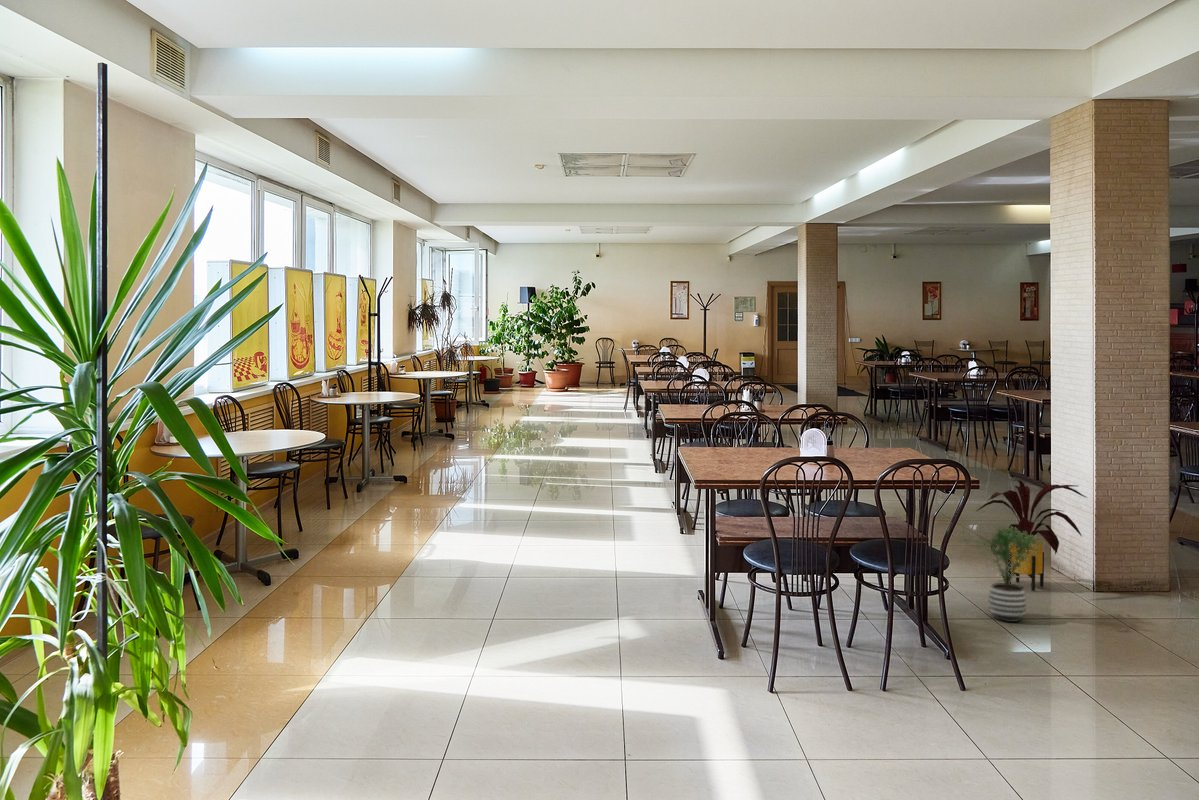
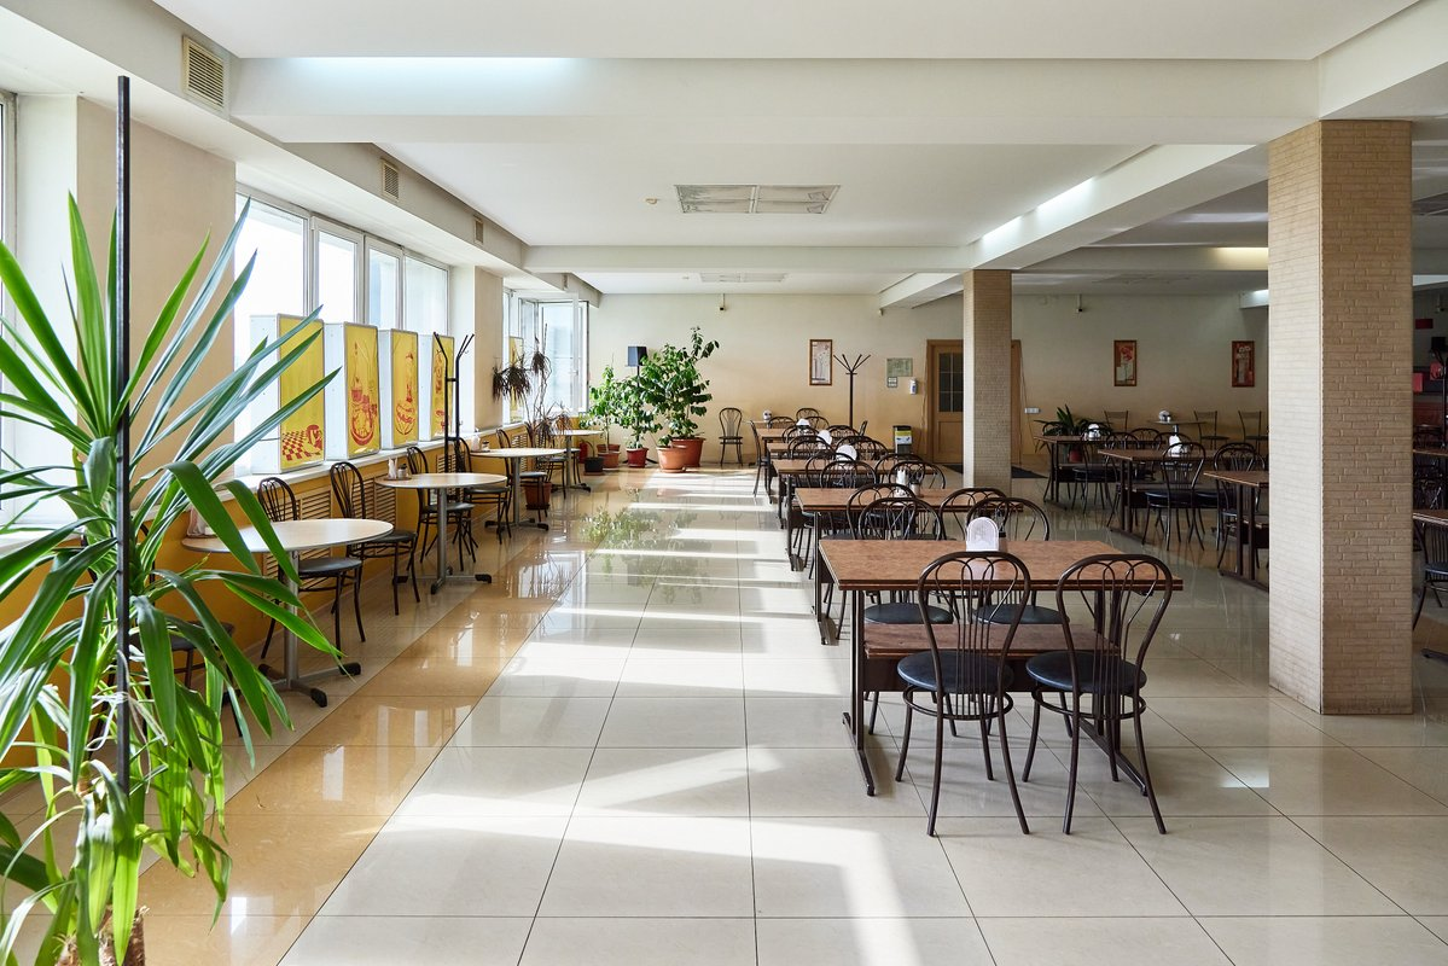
- house plant (1030, 532)
- potted plant (1009, 573)
